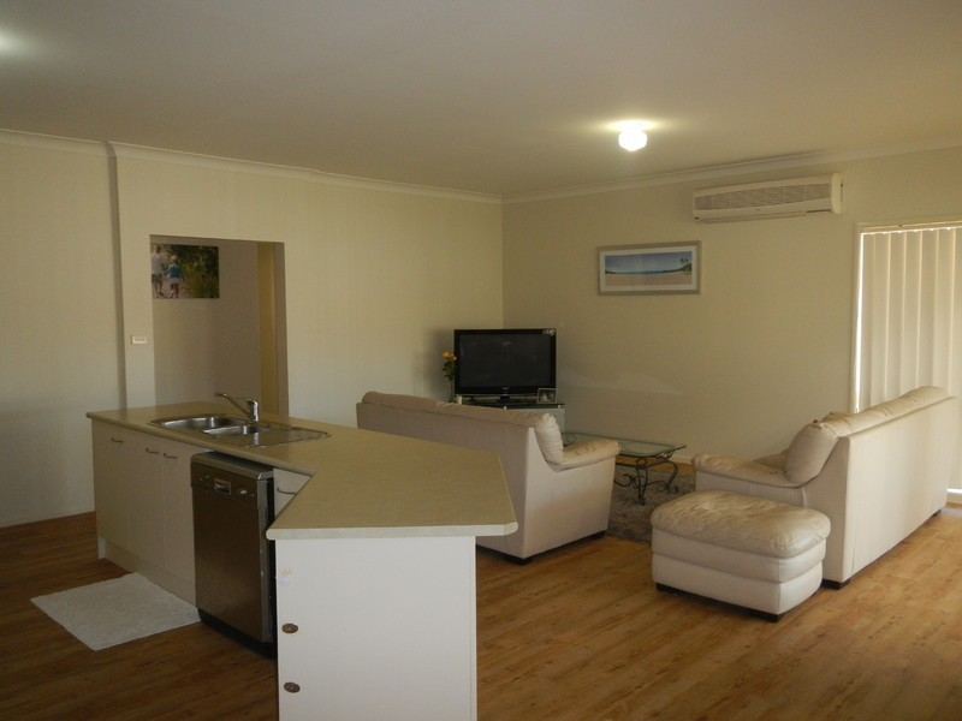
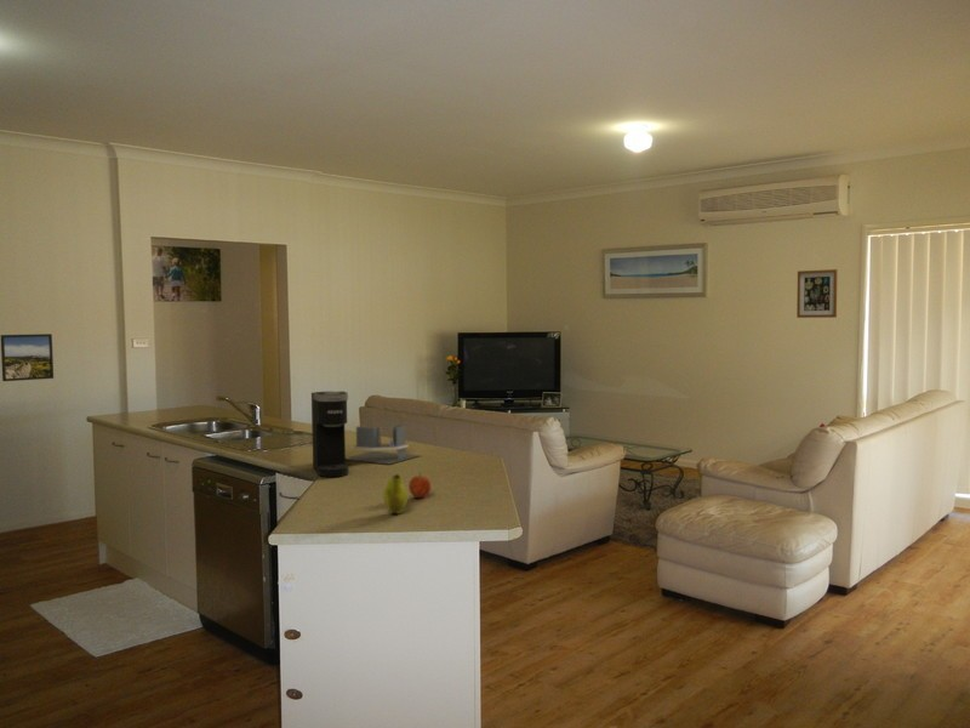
+ coffee maker (329, 431)
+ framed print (27, 357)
+ utensil holder (381, 442)
+ fruit (395, 493)
+ fruit (420, 484)
+ wall art (816, 294)
